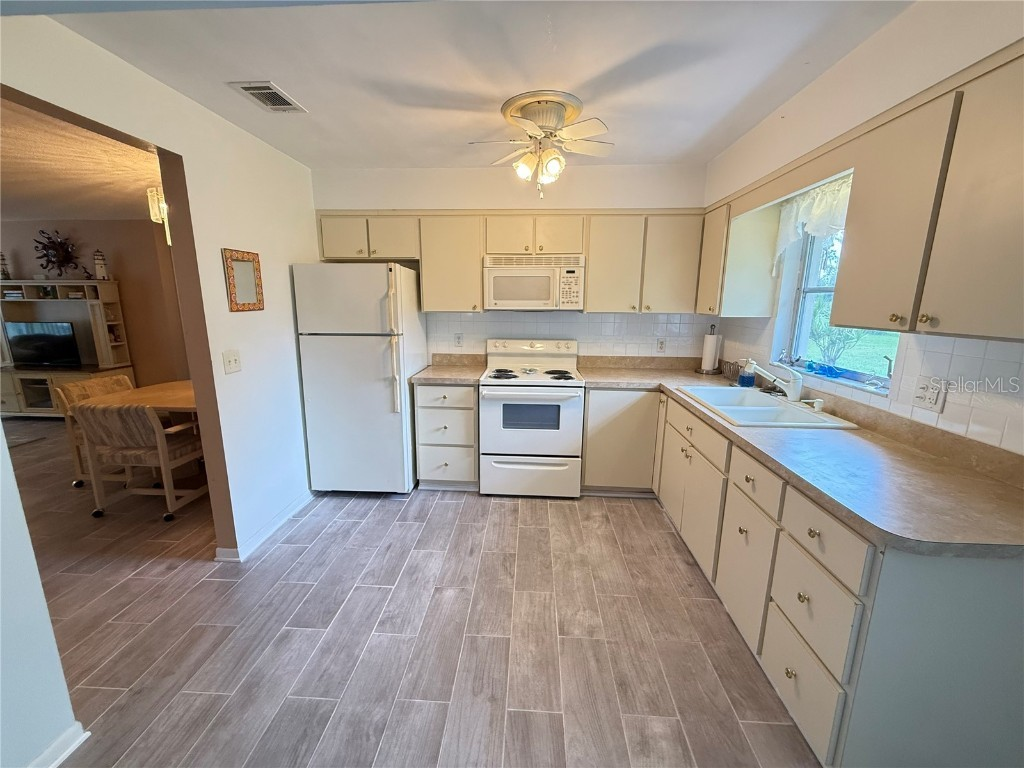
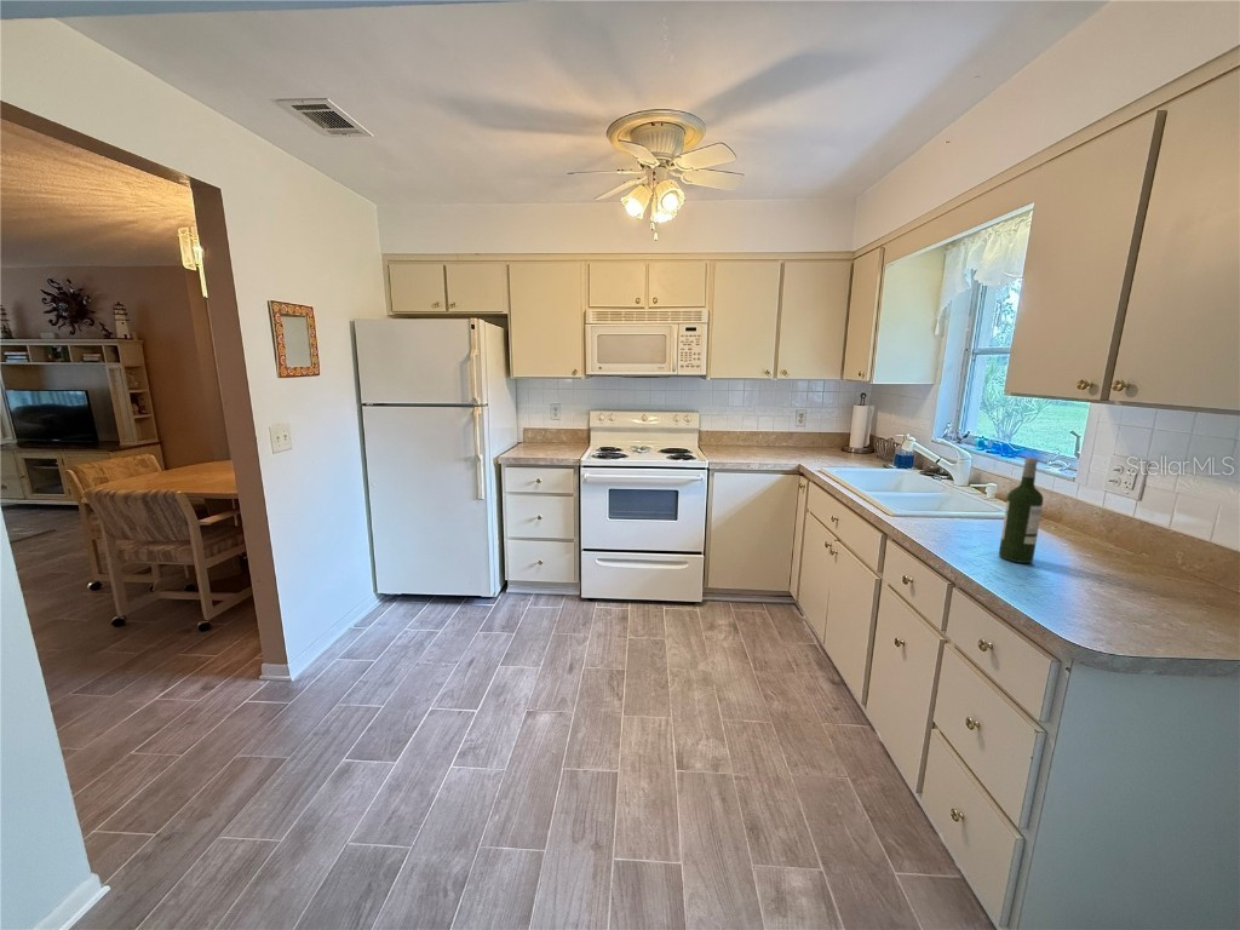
+ wine bottle (1023, 509)
